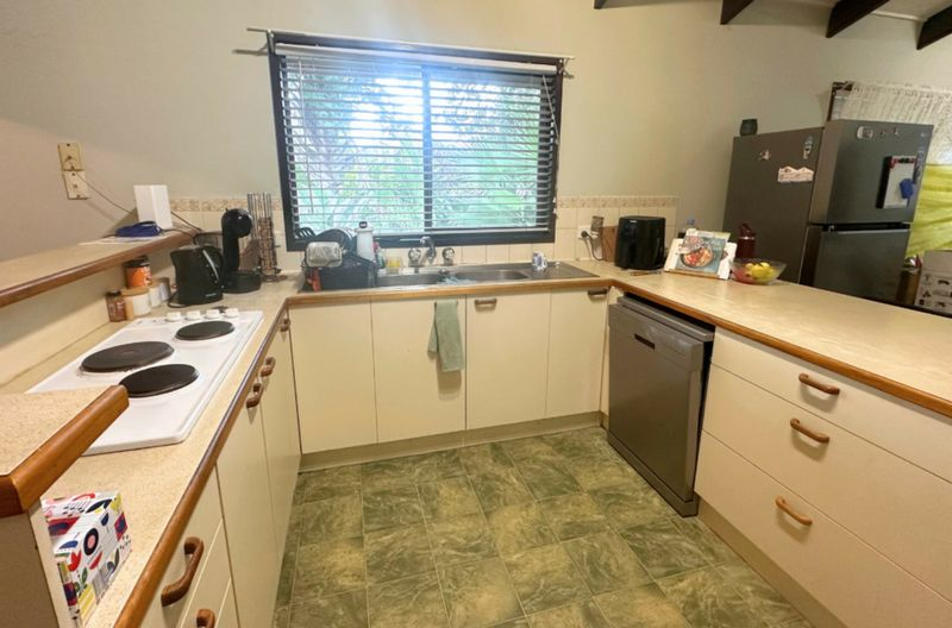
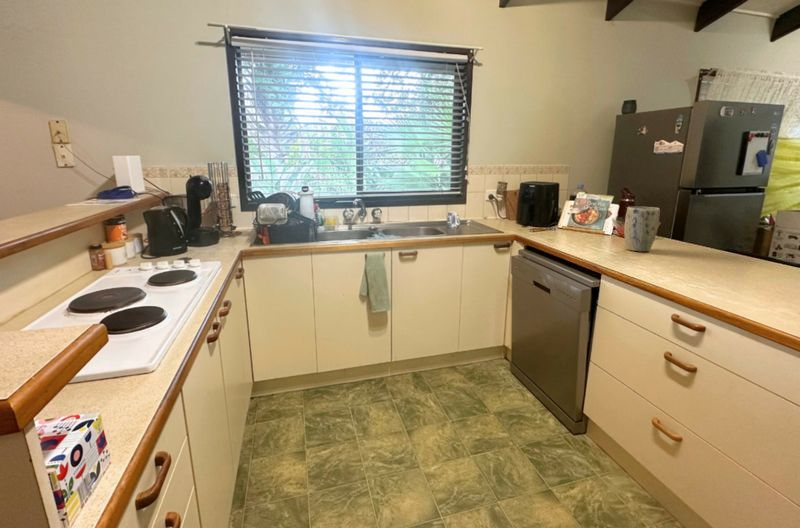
+ plant pot (640, 228)
